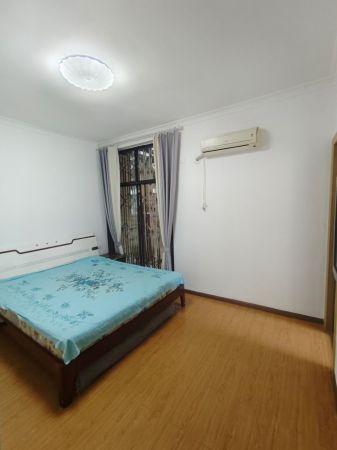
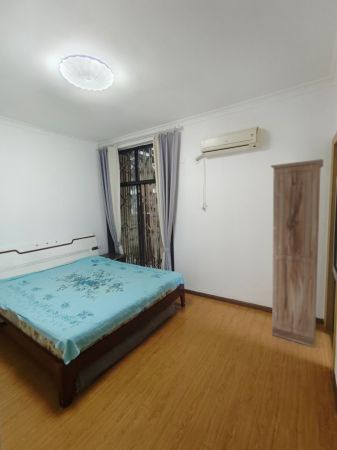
+ cabinet (295, 251)
